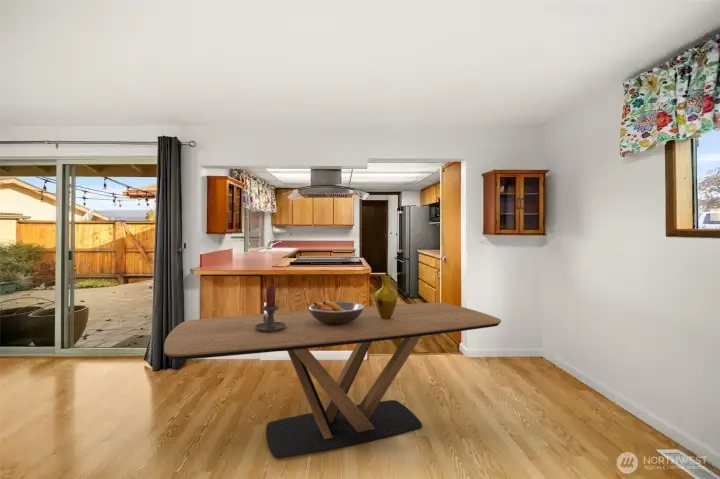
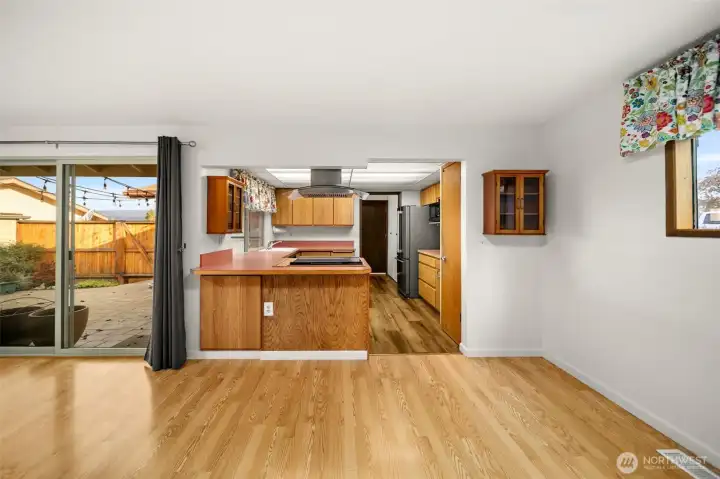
- dining table (344, 372)
- vase (386, 296)
- fruit bowl (336, 311)
- candle holder (269, 306)
